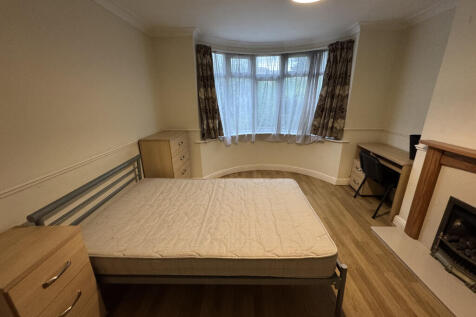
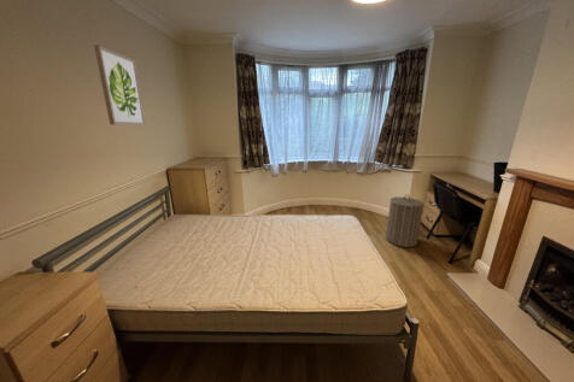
+ wall art (123, 90)
+ laundry hamper (404, 217)
